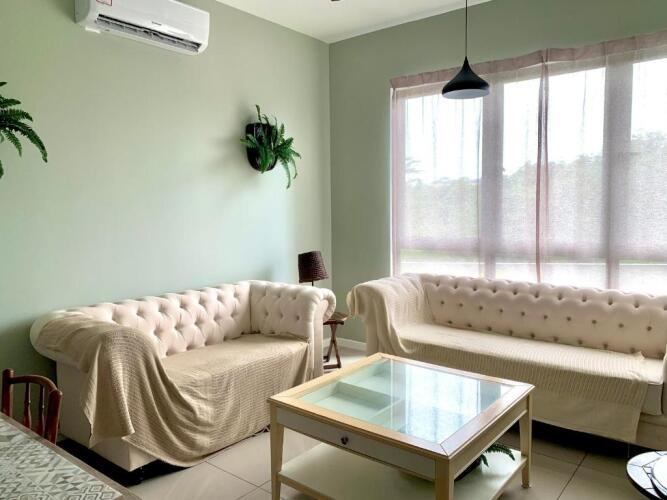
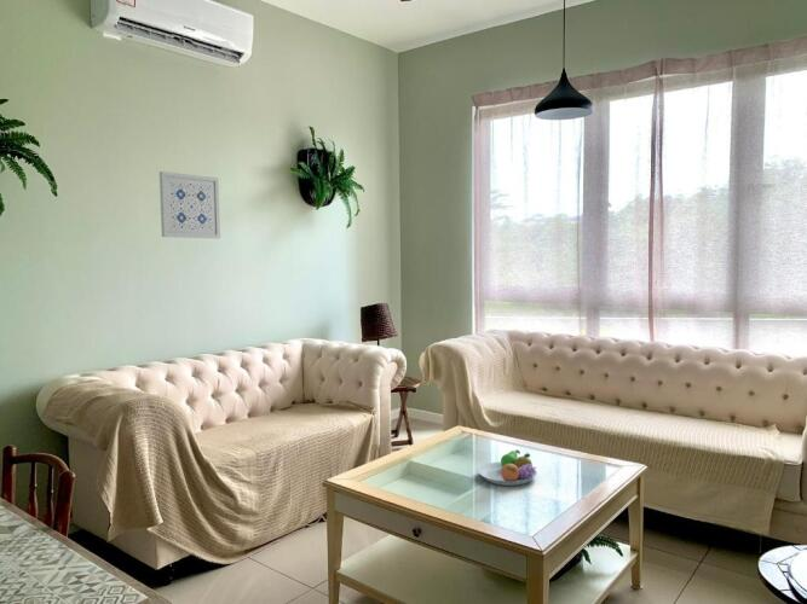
+ wall art (190, 205)
+ fruit bowl (508, 465)
